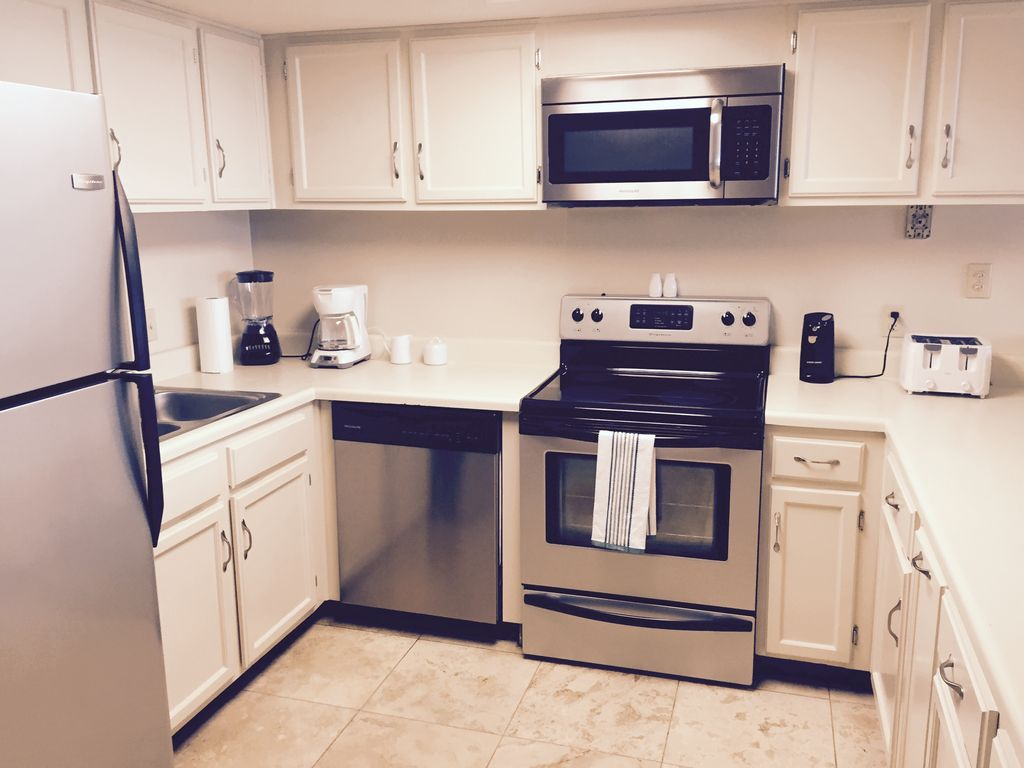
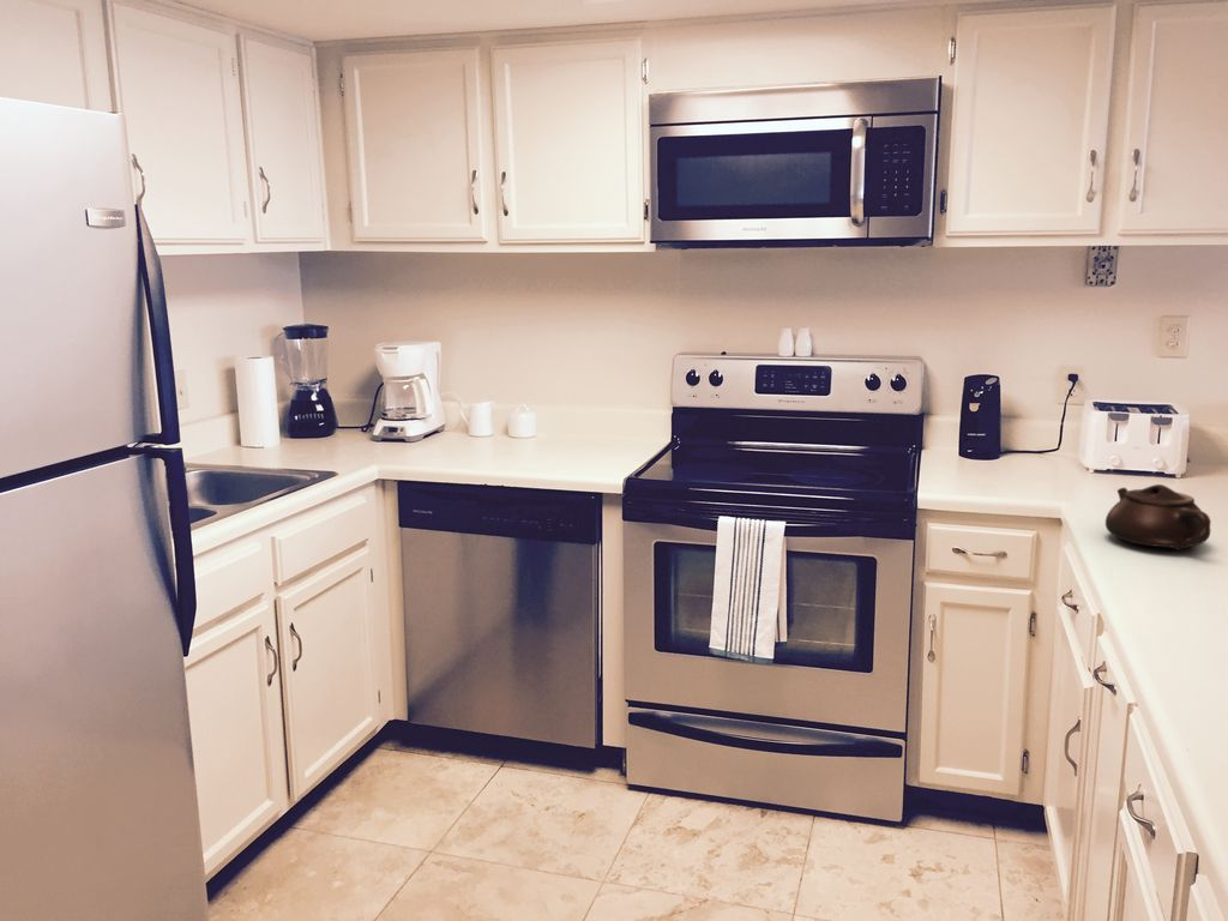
+ teapot (1157, 513)
